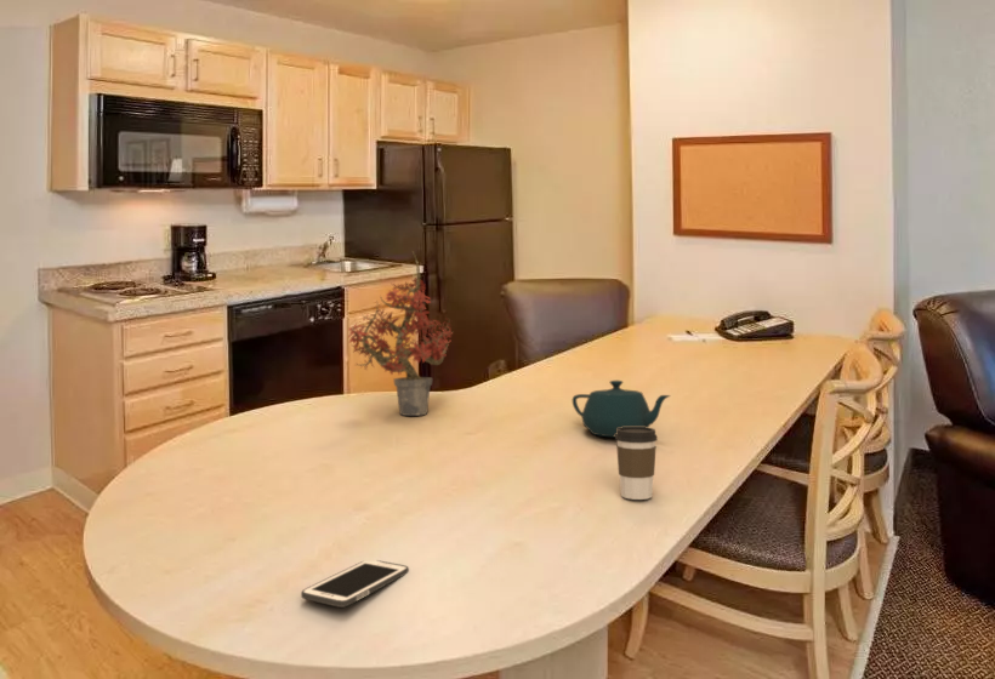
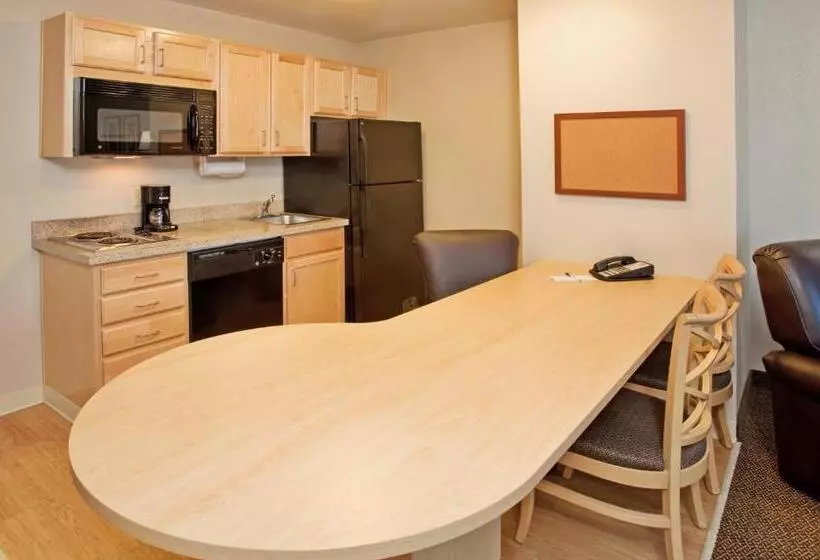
- teapot (619, 407)
- cell phone (357, 581)
- potted plant (410, 332)
- coffee cup (636, 462)
